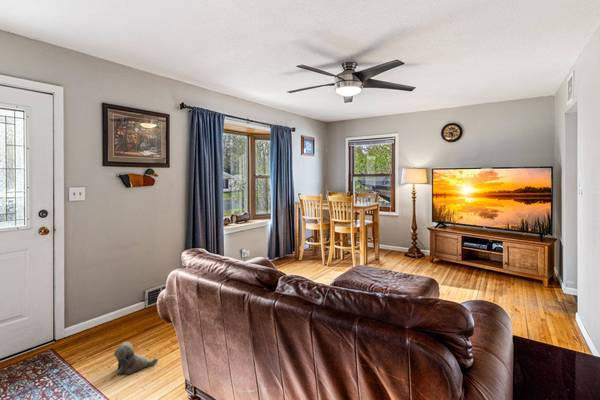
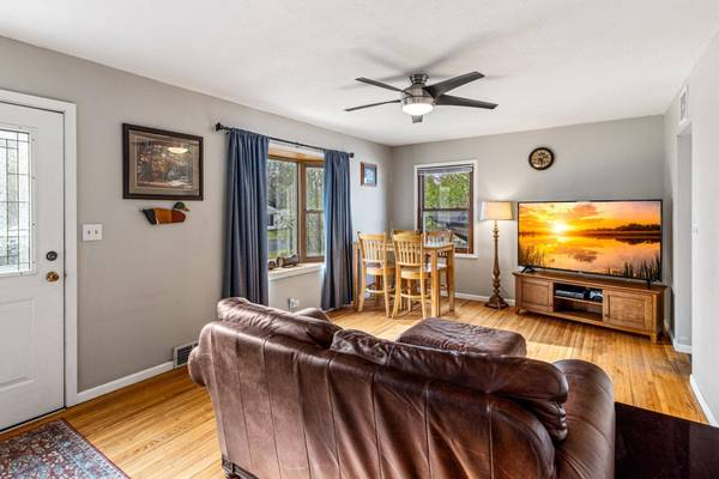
- plush toy (135, 355)
